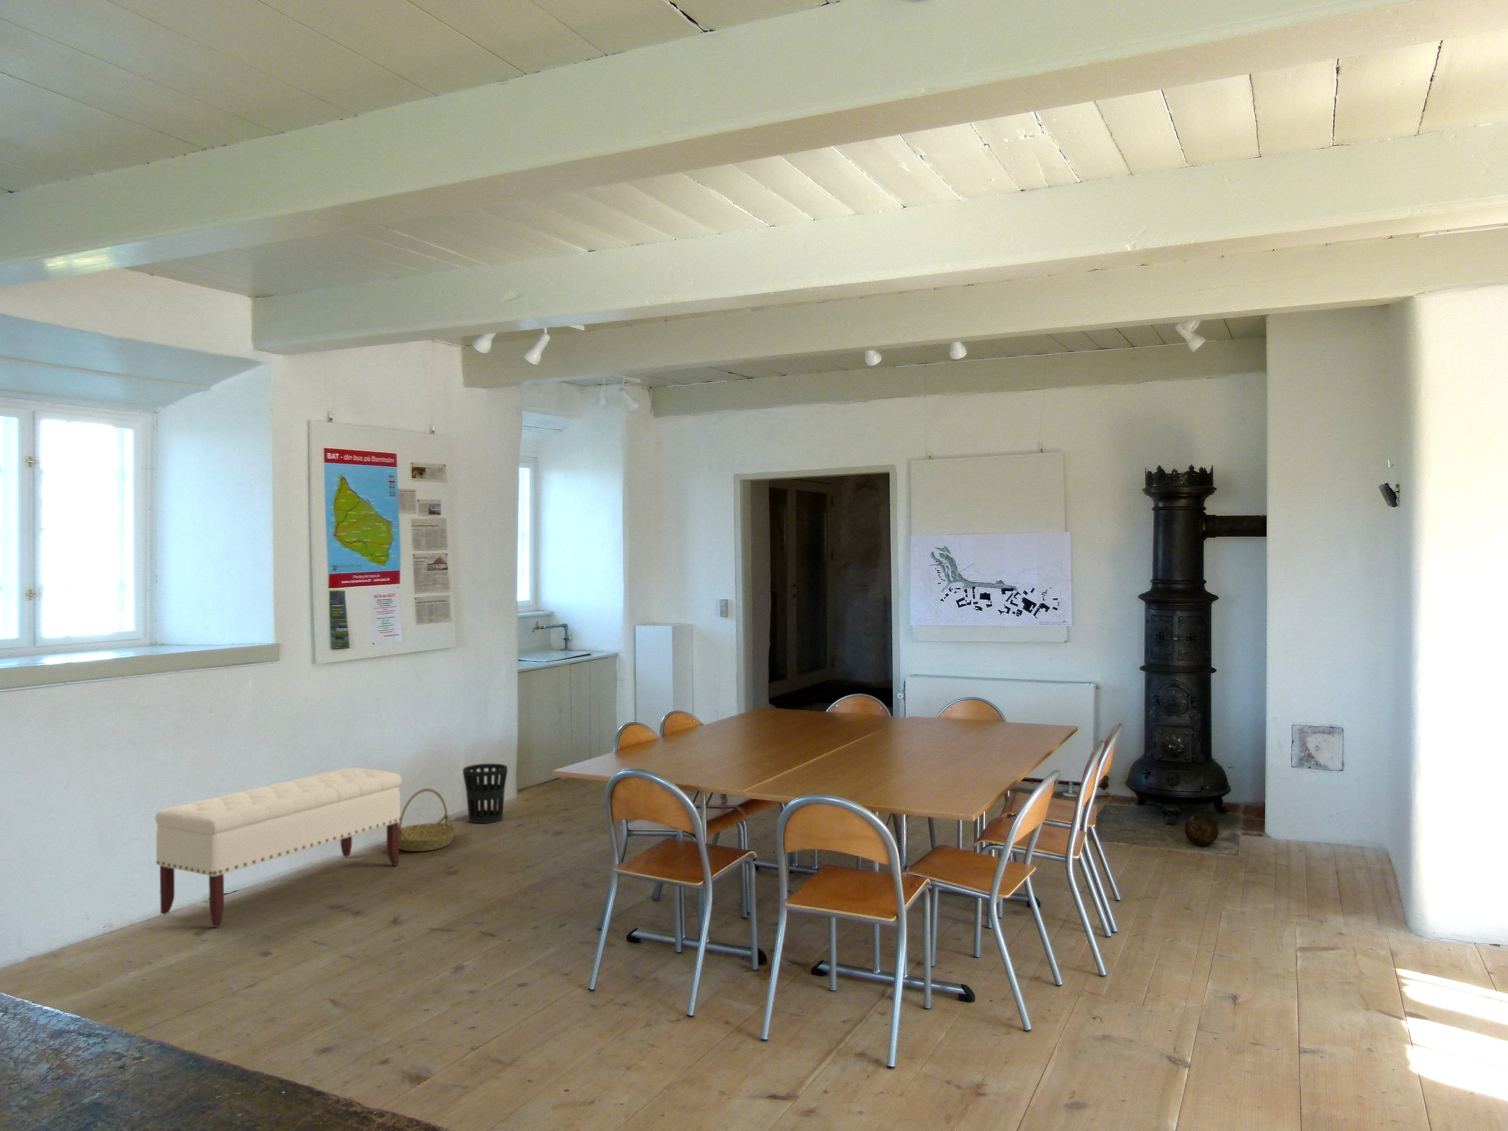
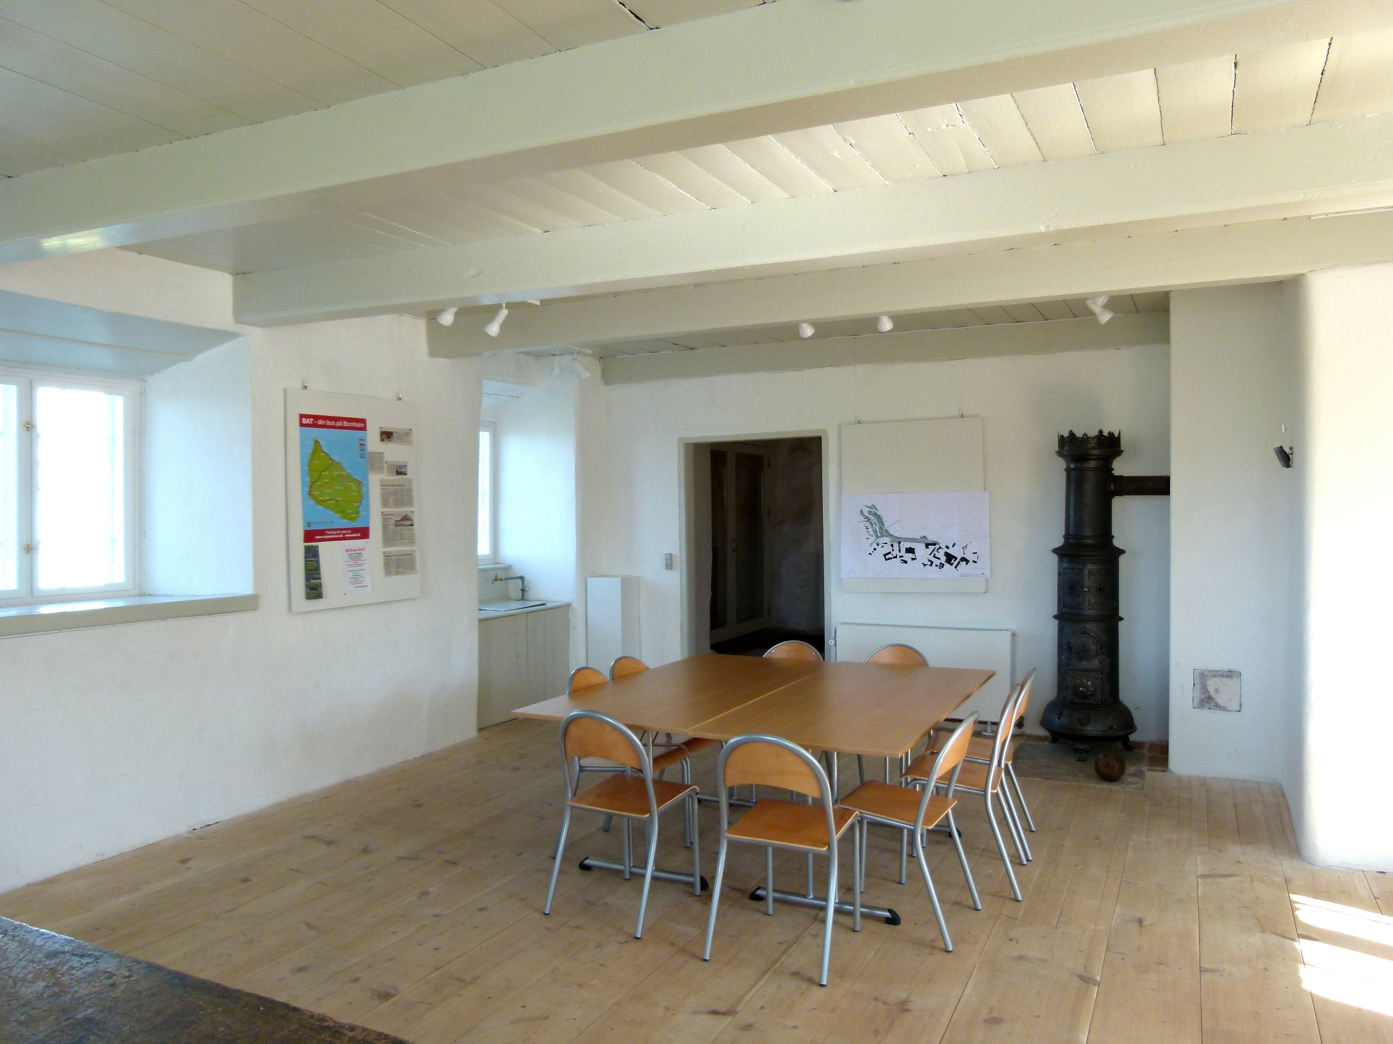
- bench (287, 838)
- basket (423, 823)
- wastebasket (486, 794)
